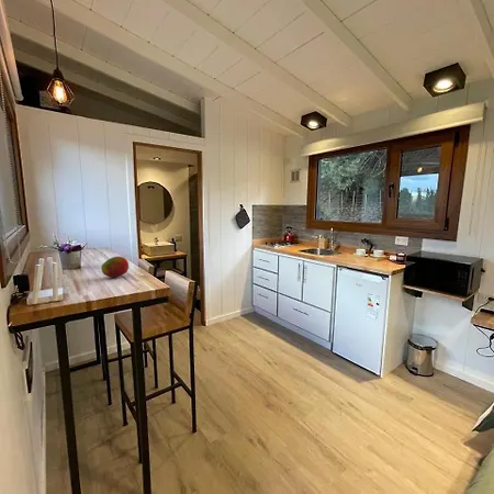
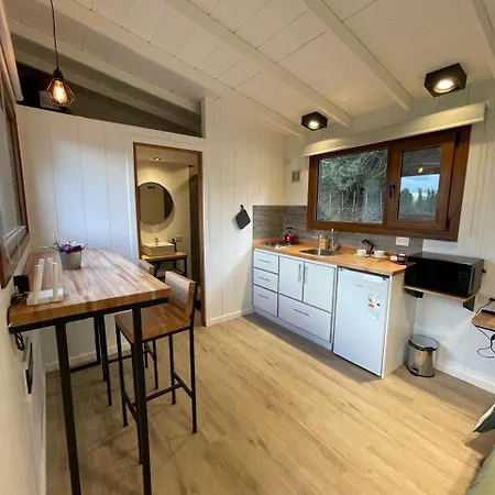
- fruit (114, 267)
